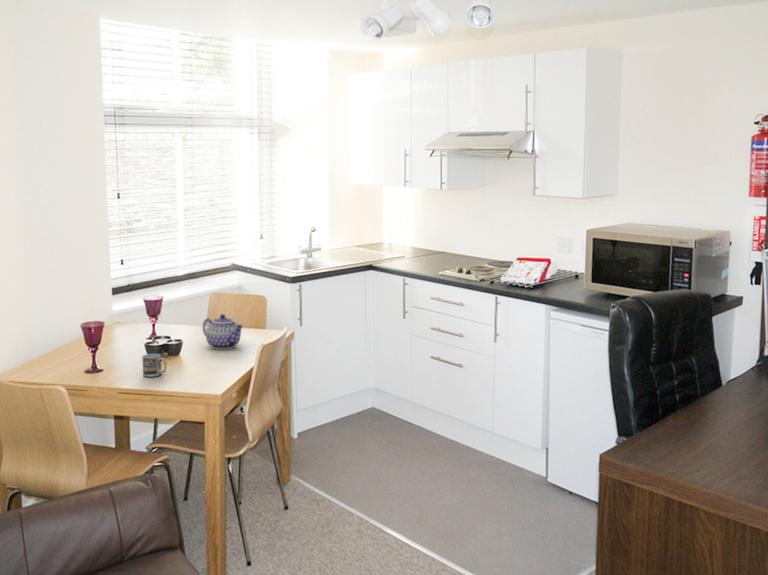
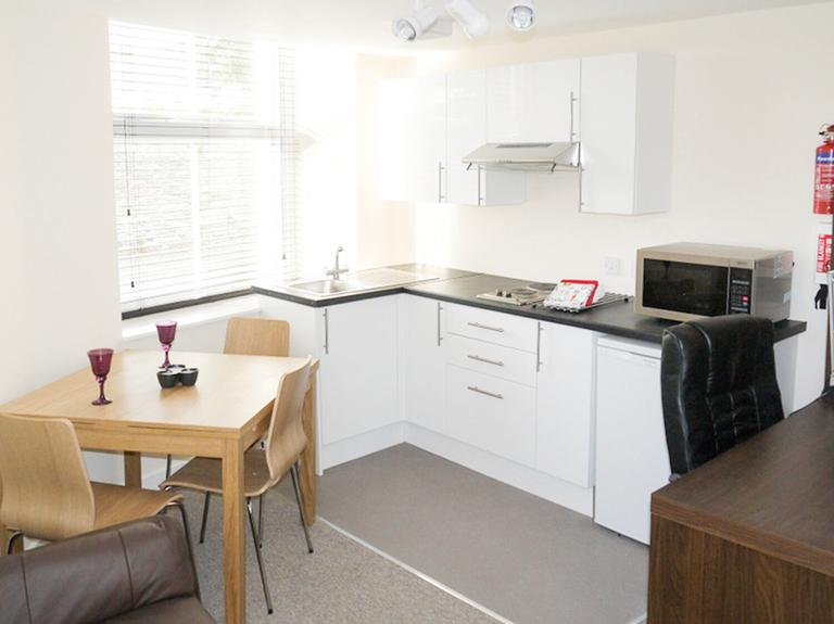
- teapot (223, 330)
- cup (155, 365)
